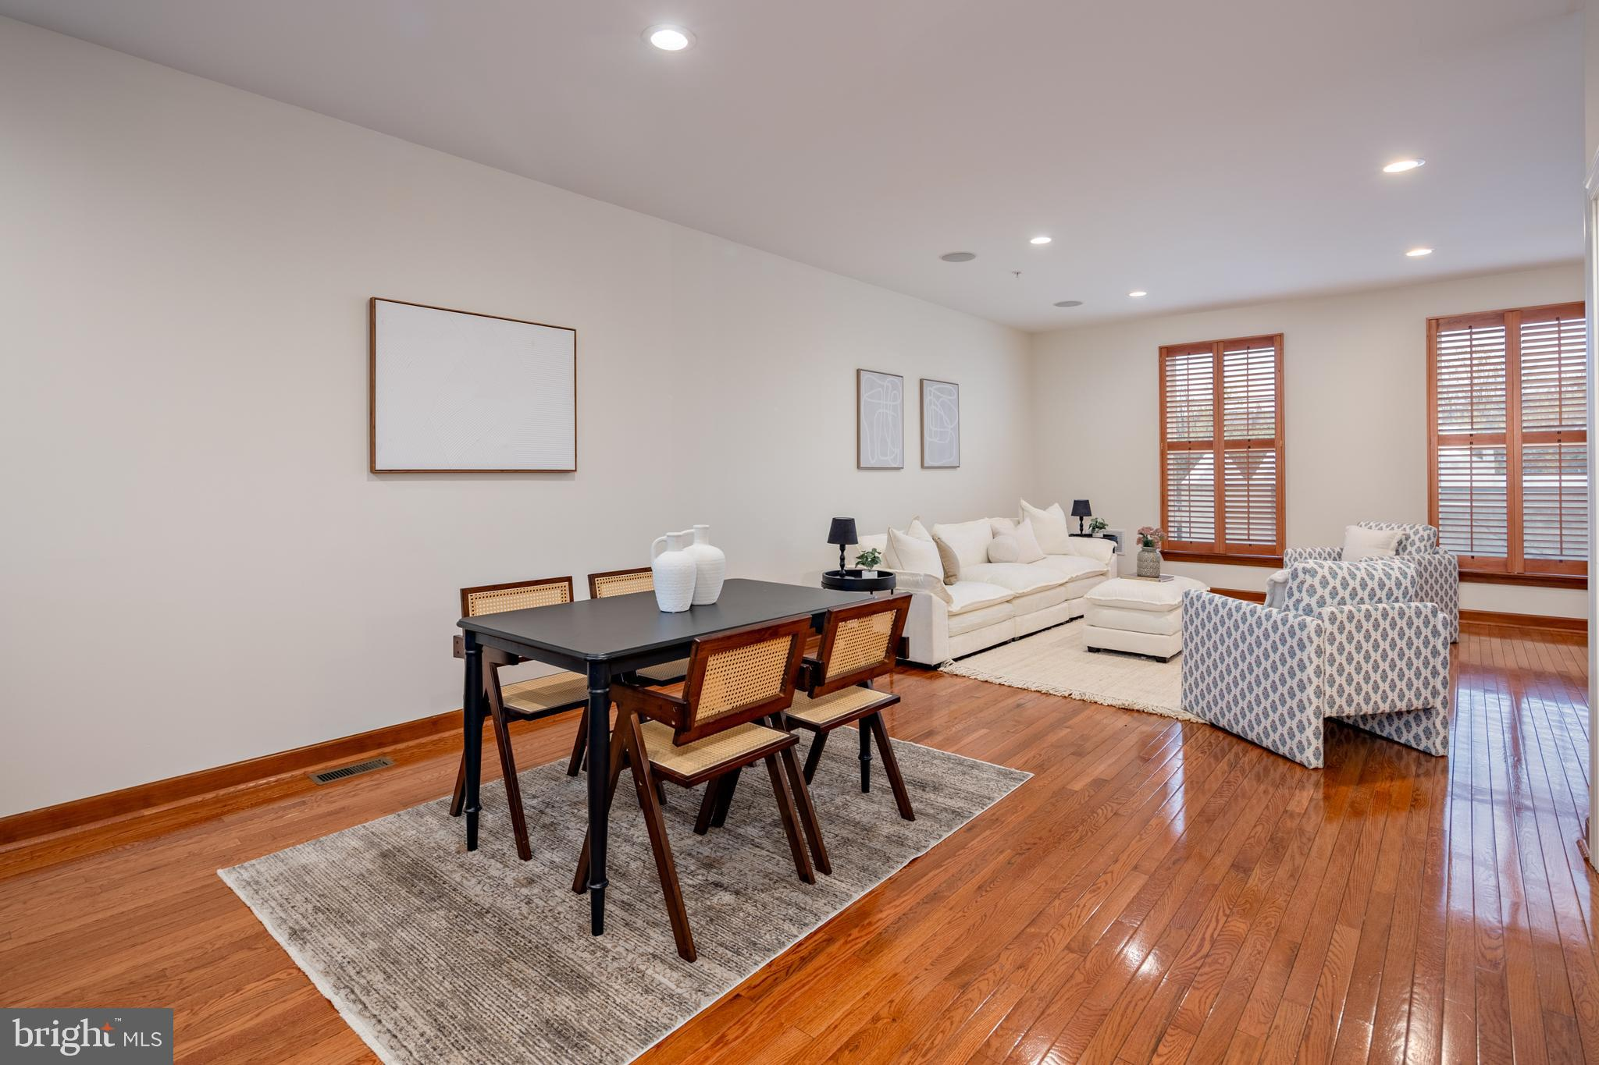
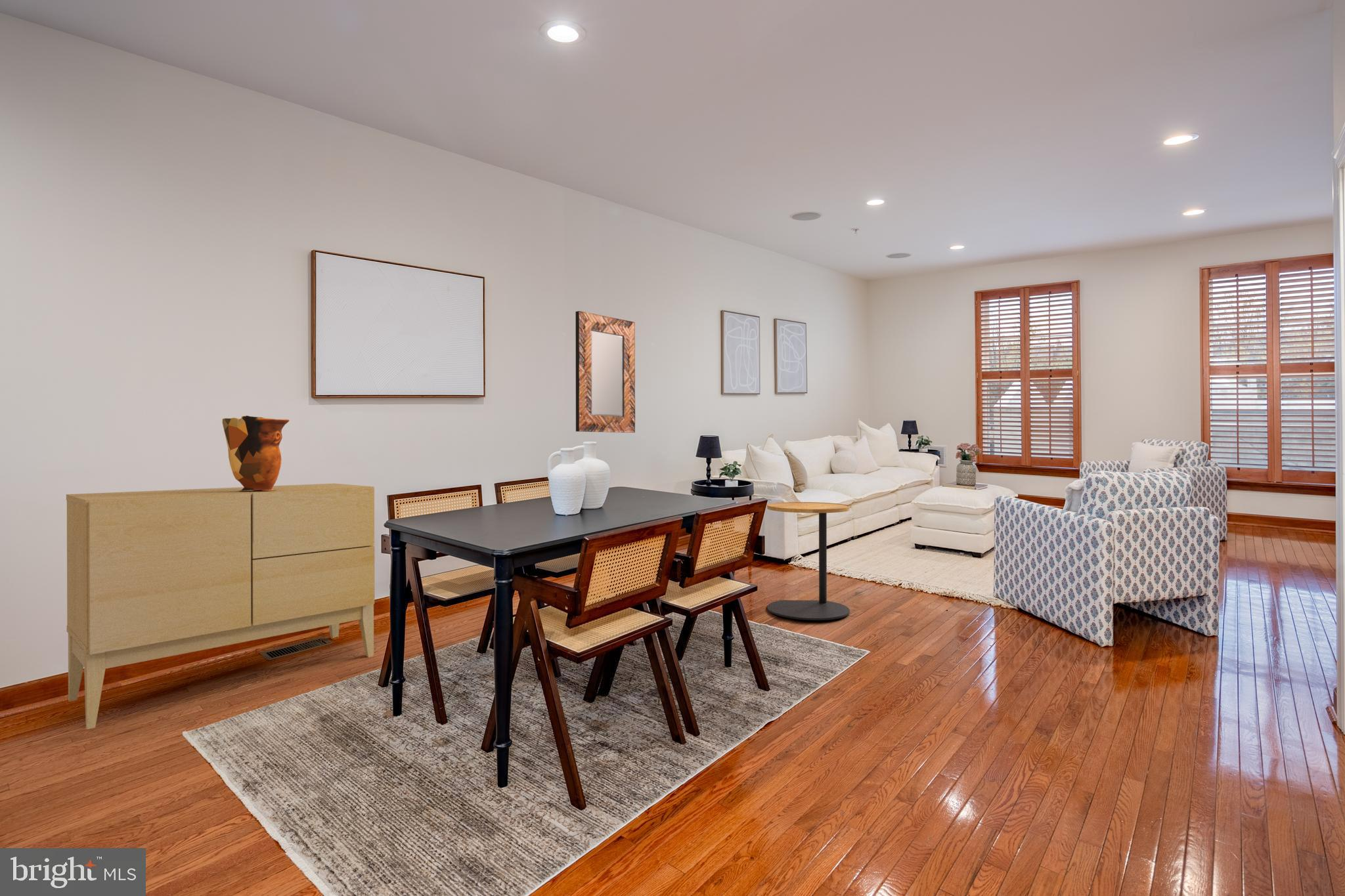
+ home mirror (606, 374)
+ side table (819, 557)
+ sideboard (234, 584)
+ decorative vase (257, 453)
